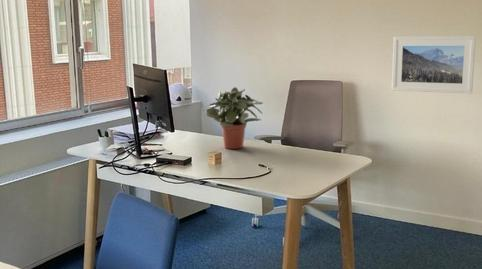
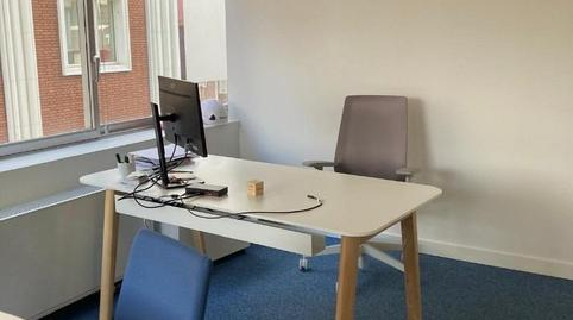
- potted plant (234, 117)
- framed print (431, 64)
